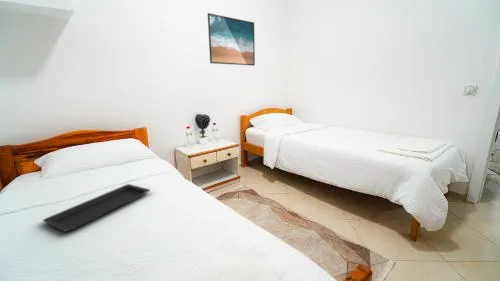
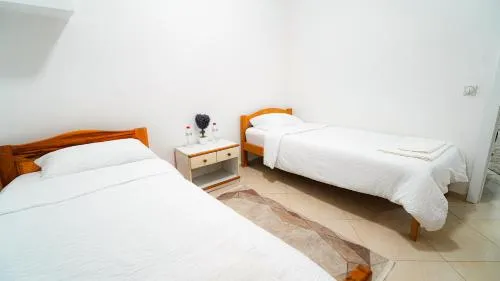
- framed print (233, 41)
- serving tray (103, 205)
